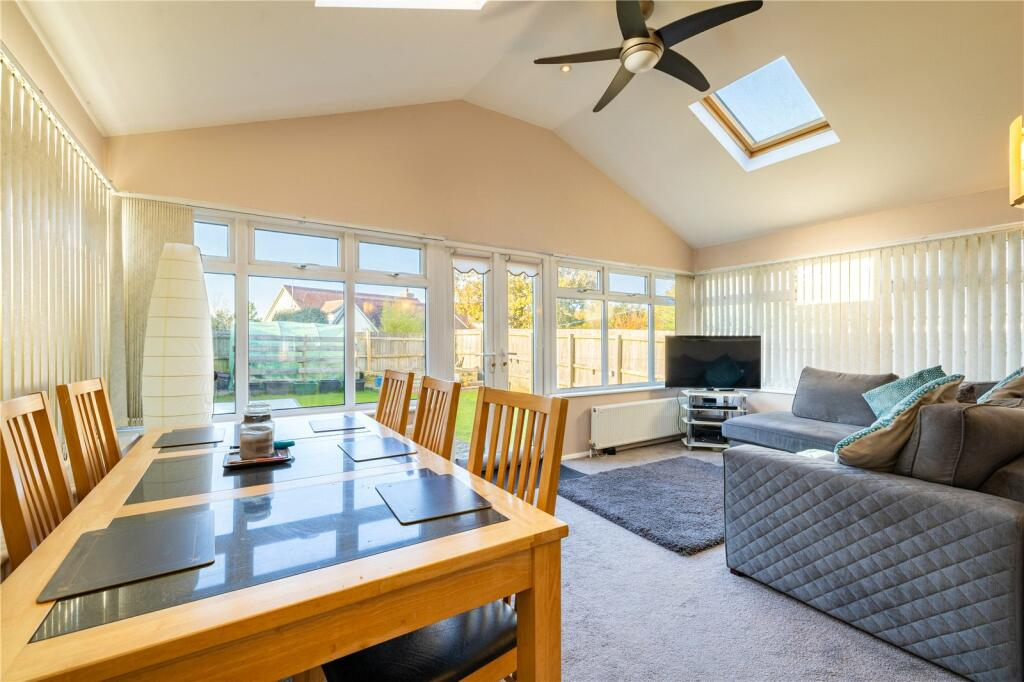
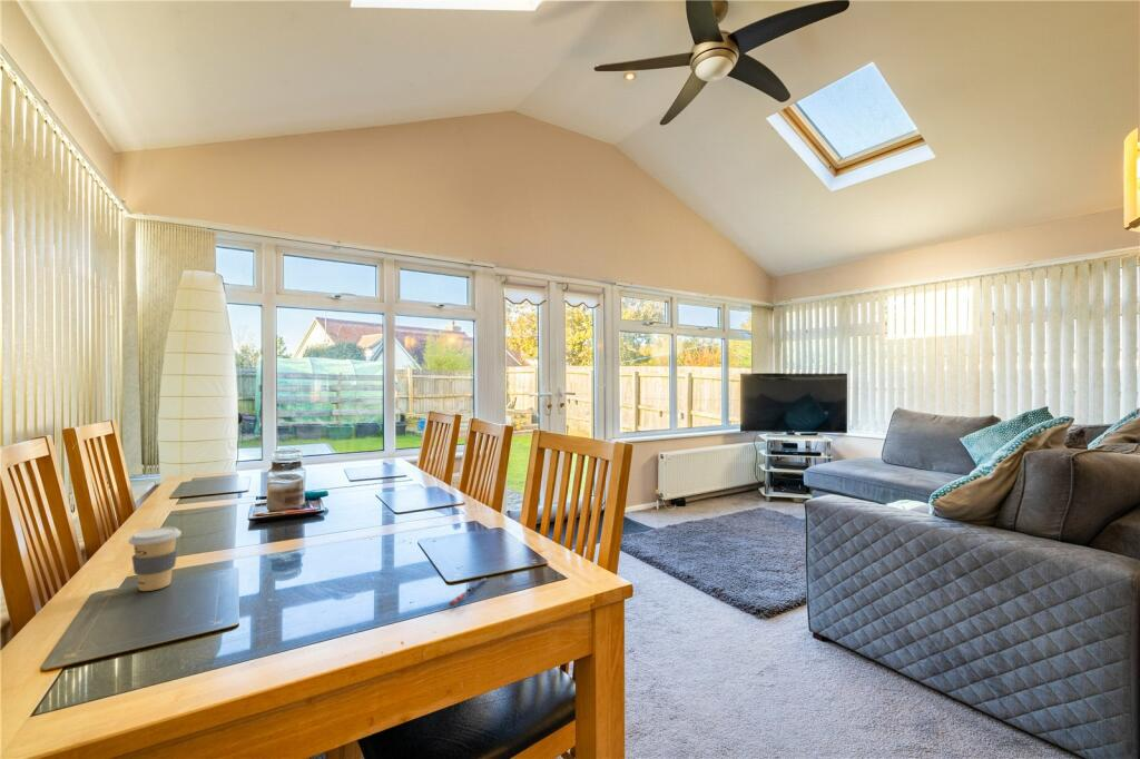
+ coffee cup (155, 559)
+ pen (469, 590)
